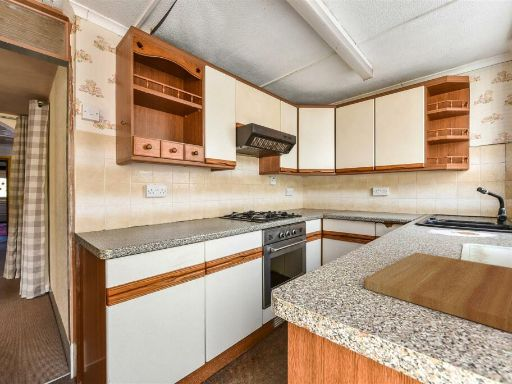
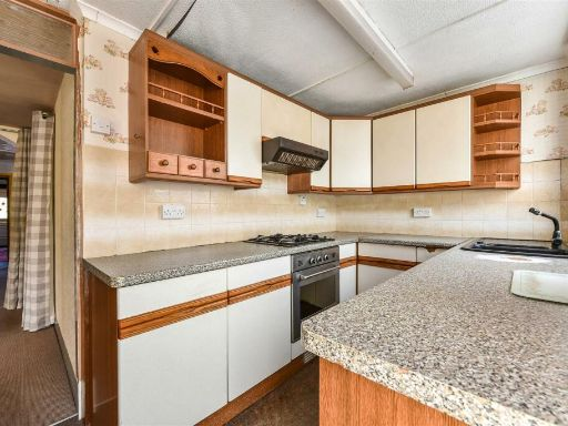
- cutting board (450, 279)
